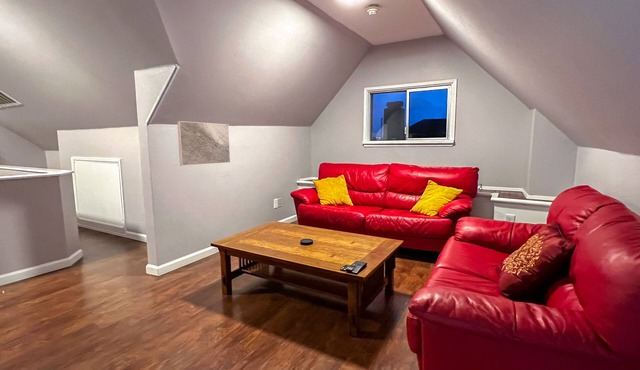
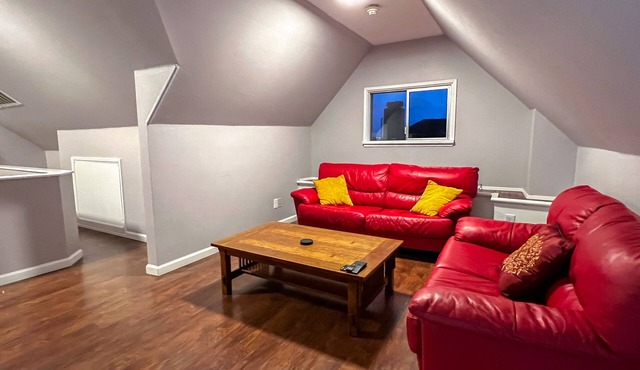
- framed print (205, 143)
